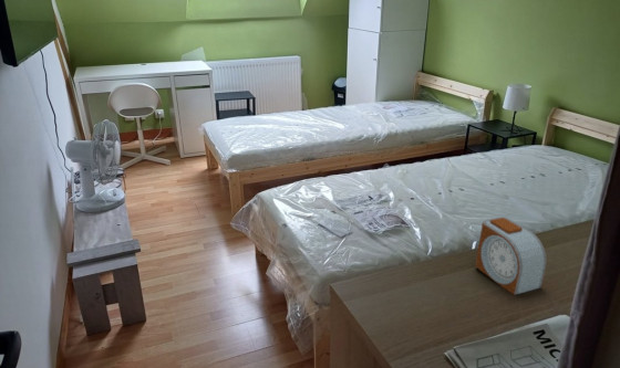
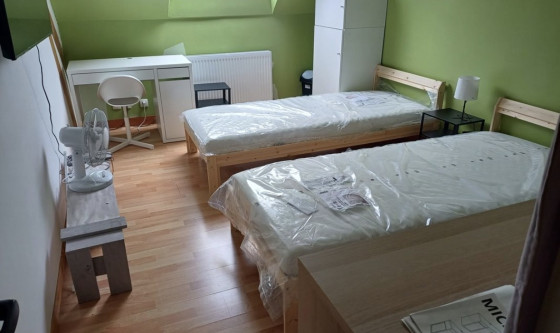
- alarm clock (508, 253)
